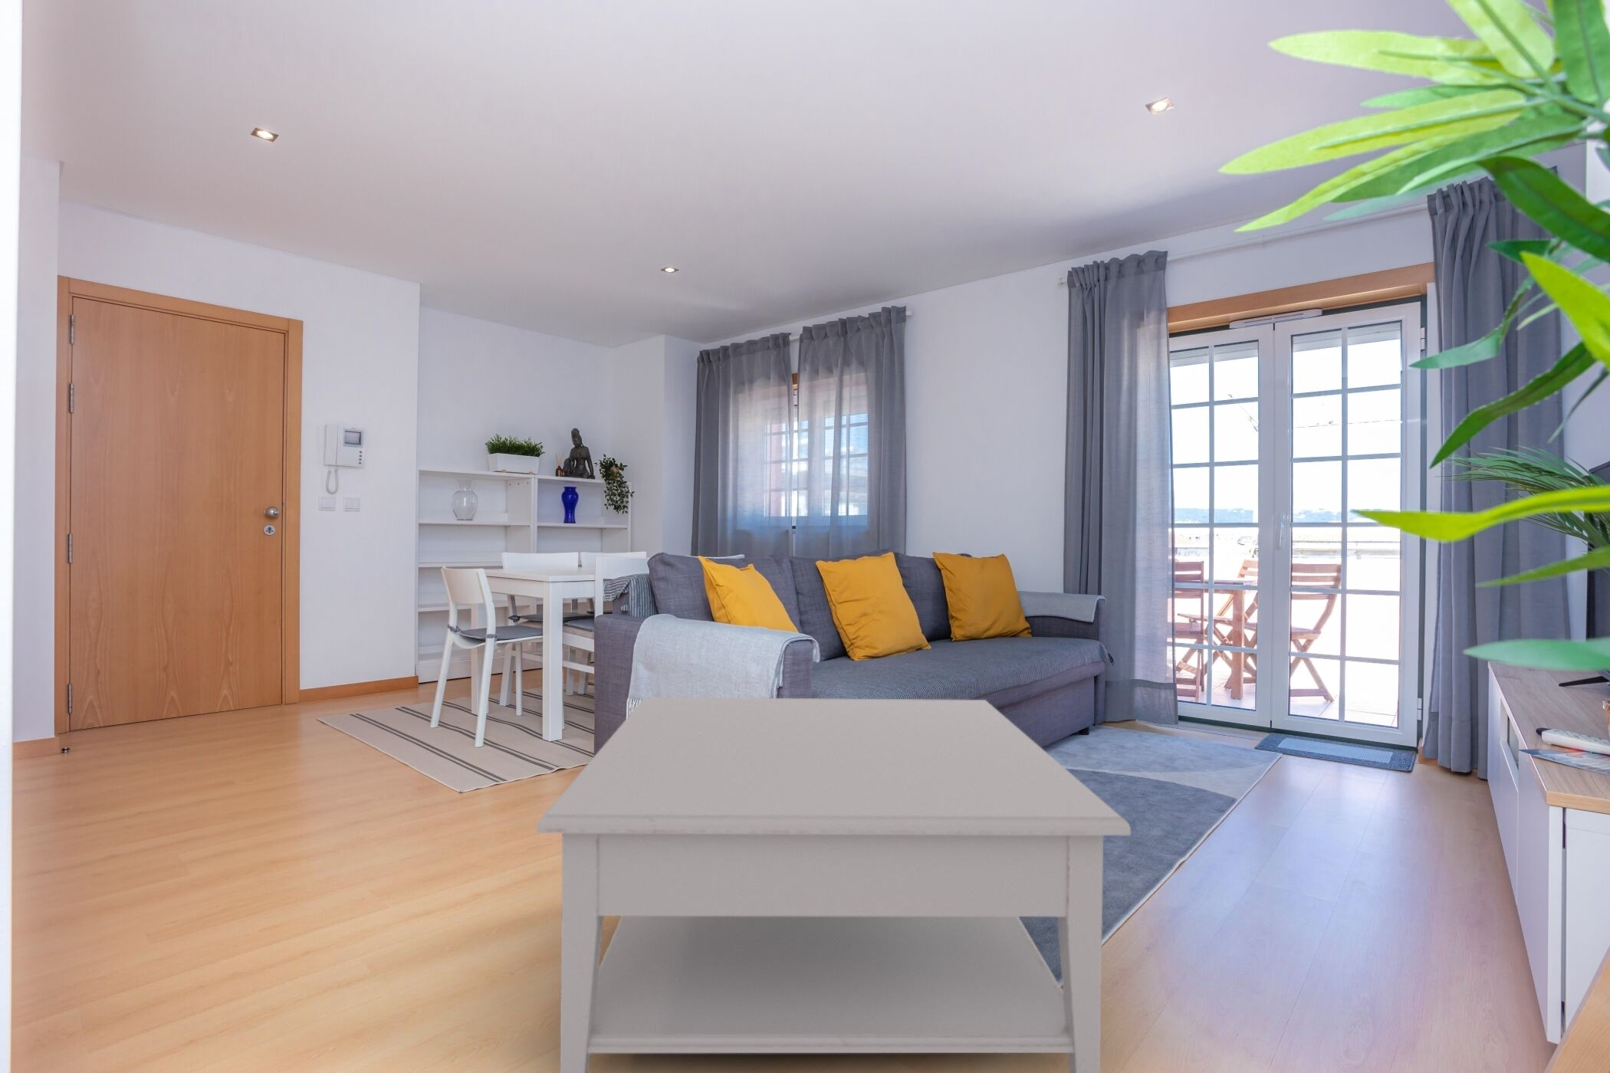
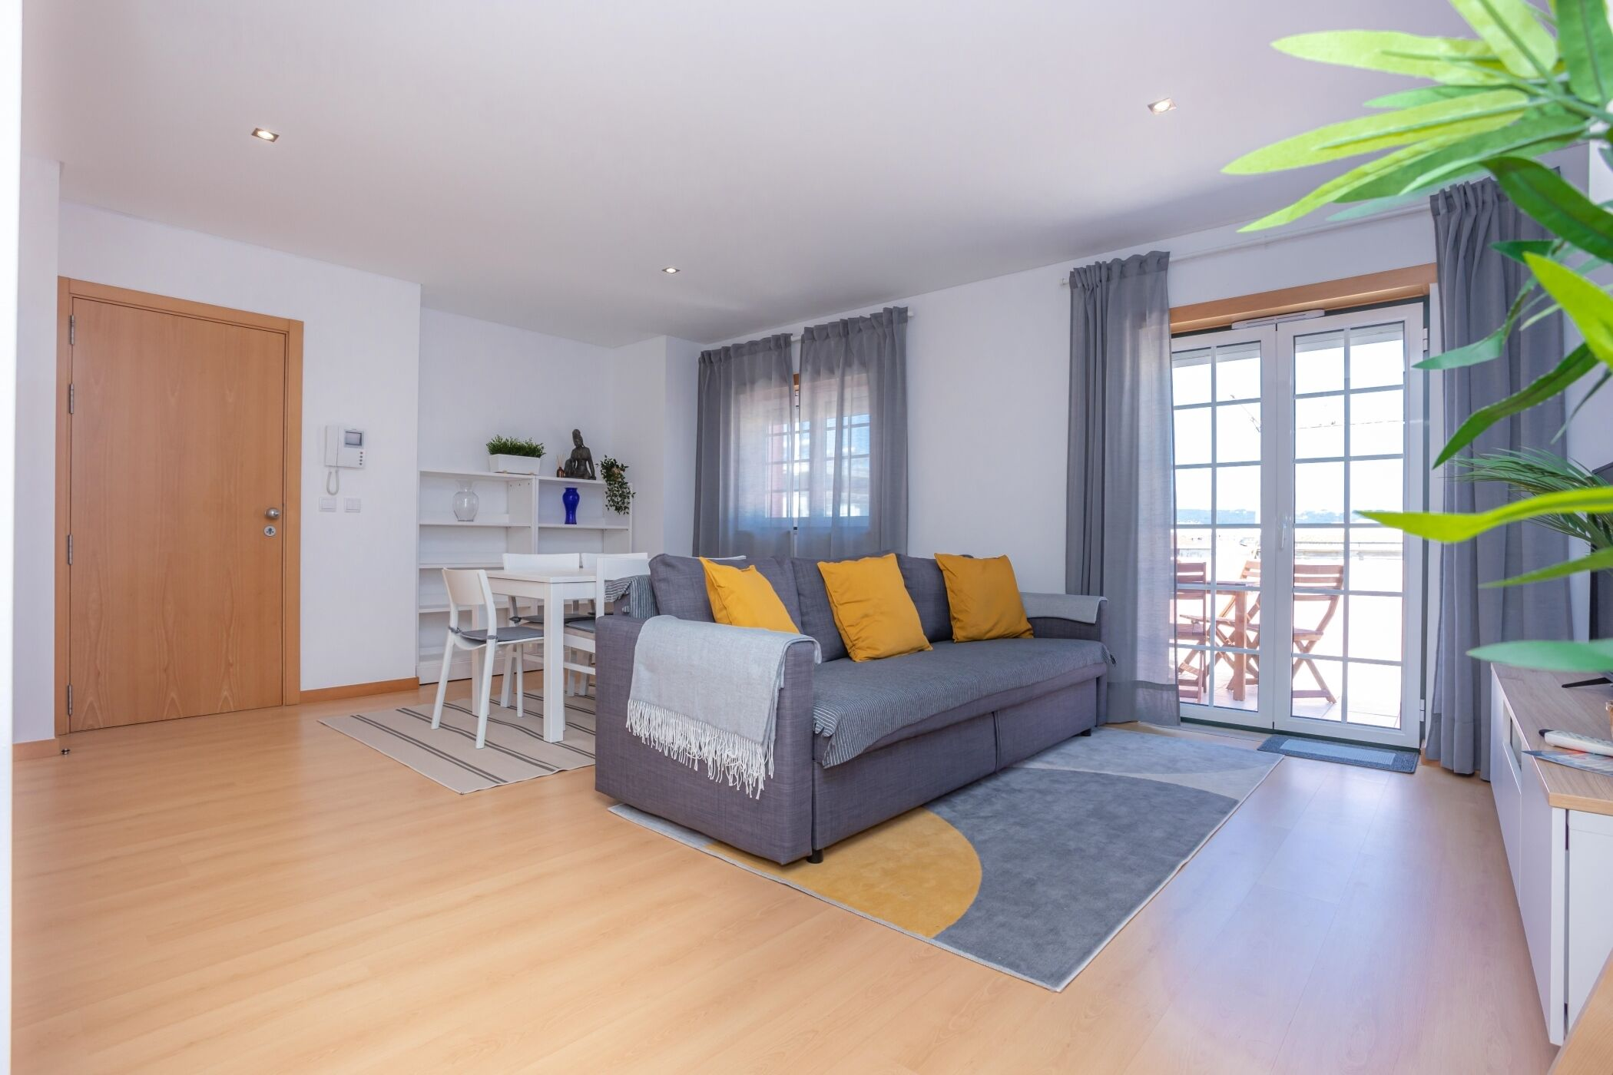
- coffee table (822, 857)
